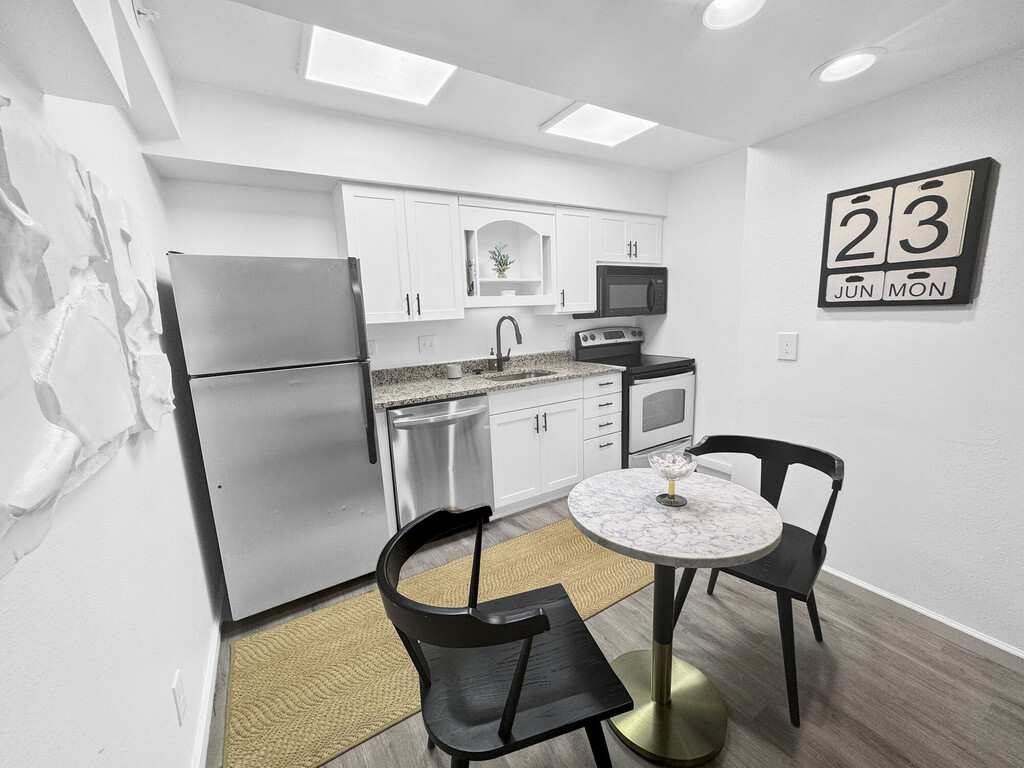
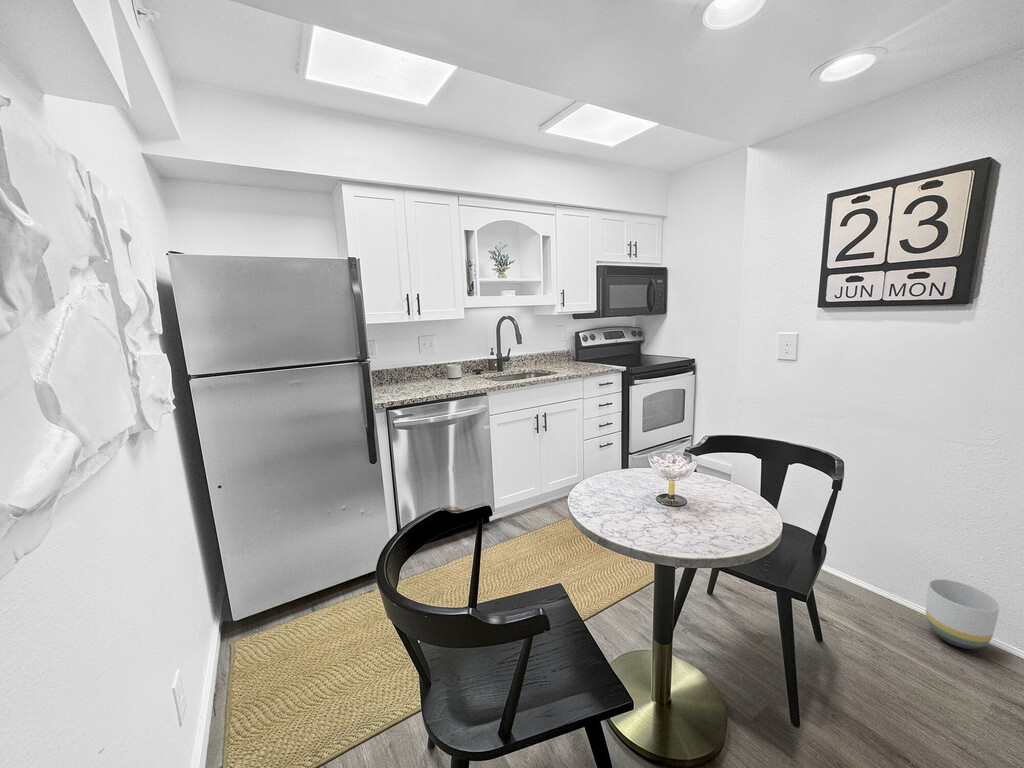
+ planter (958, 617)
